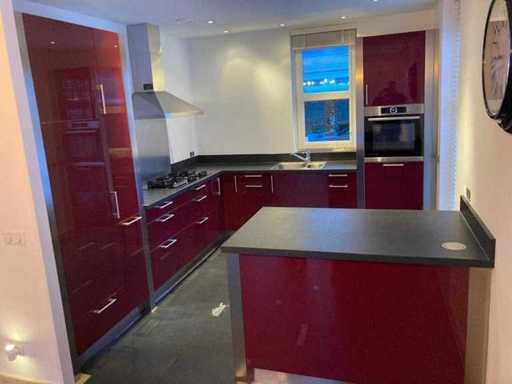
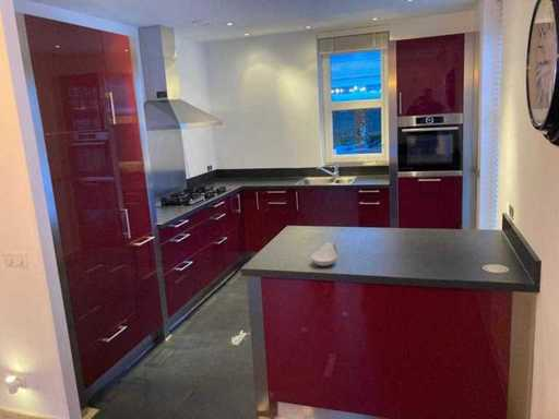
+ spoon rest (326, 253)
